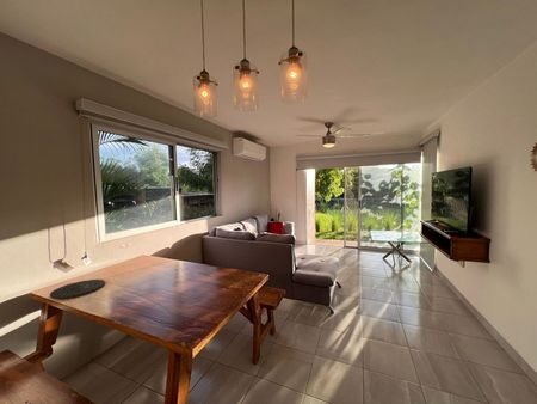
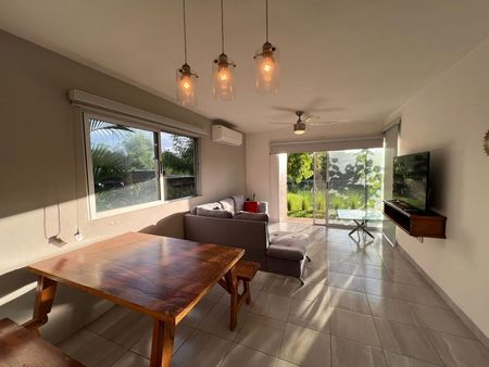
- plate (79, 287)
